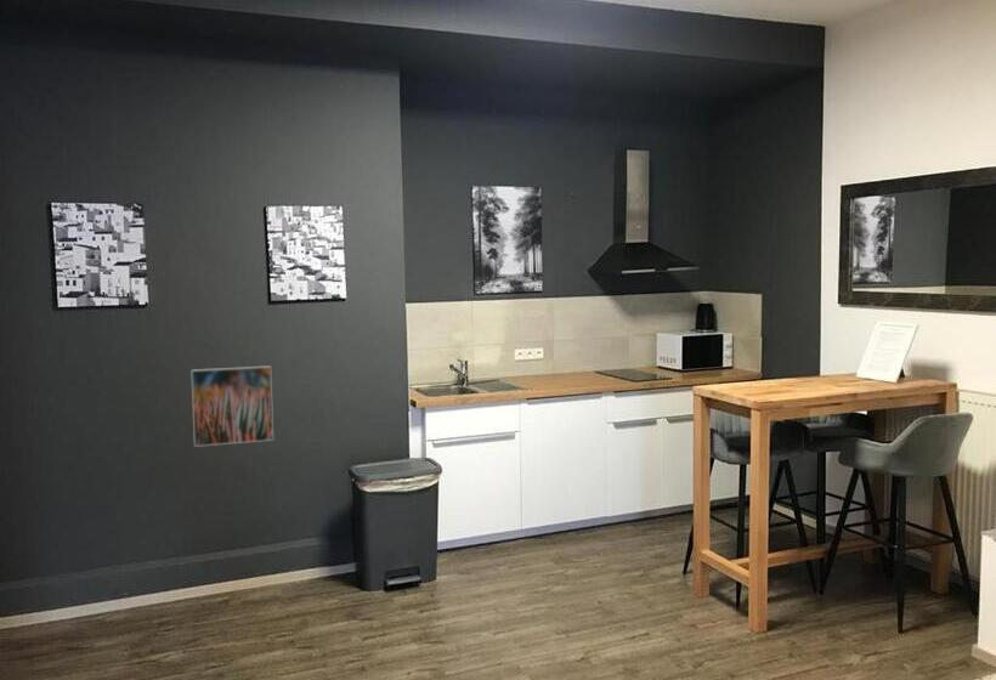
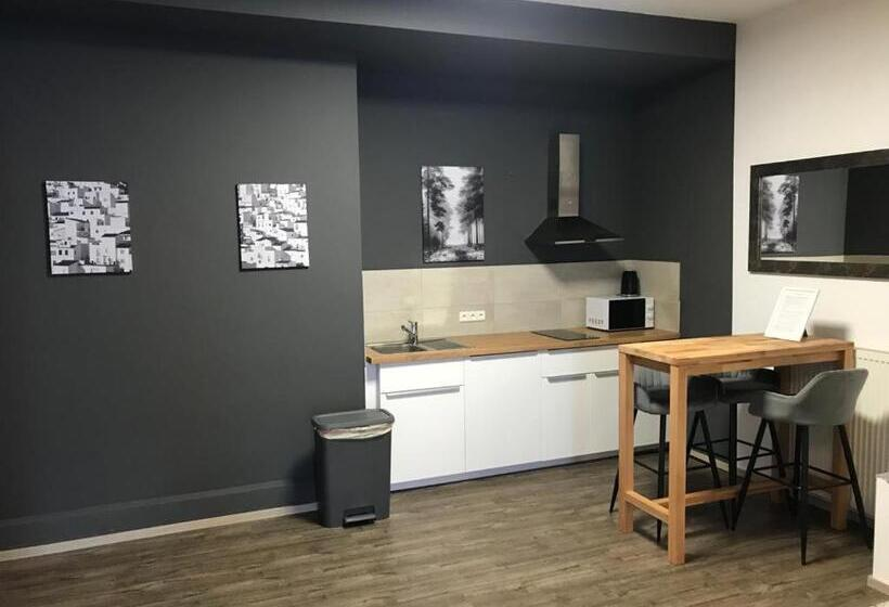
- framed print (232, 406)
